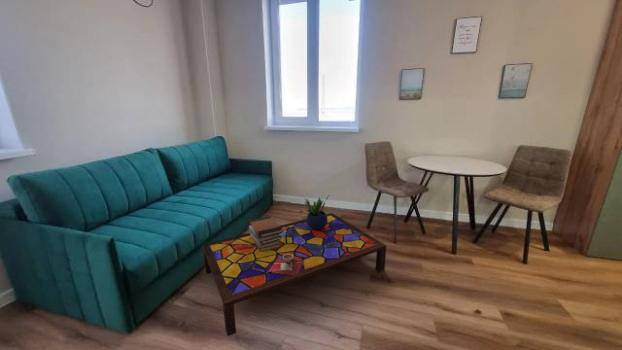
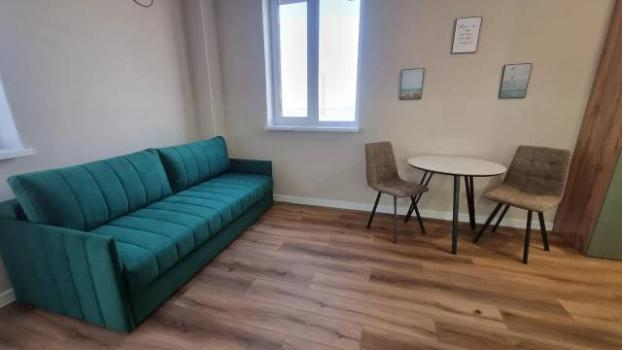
- decorative bowl (287, 261)
- potted plant (315, 211)
- book stack (265, 232)
- coffee table (294, 257)
